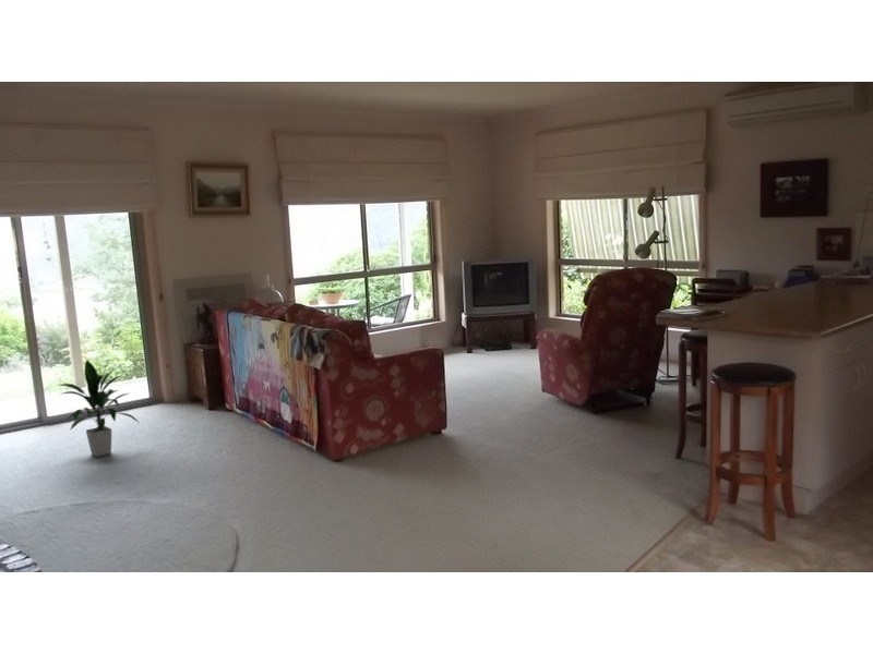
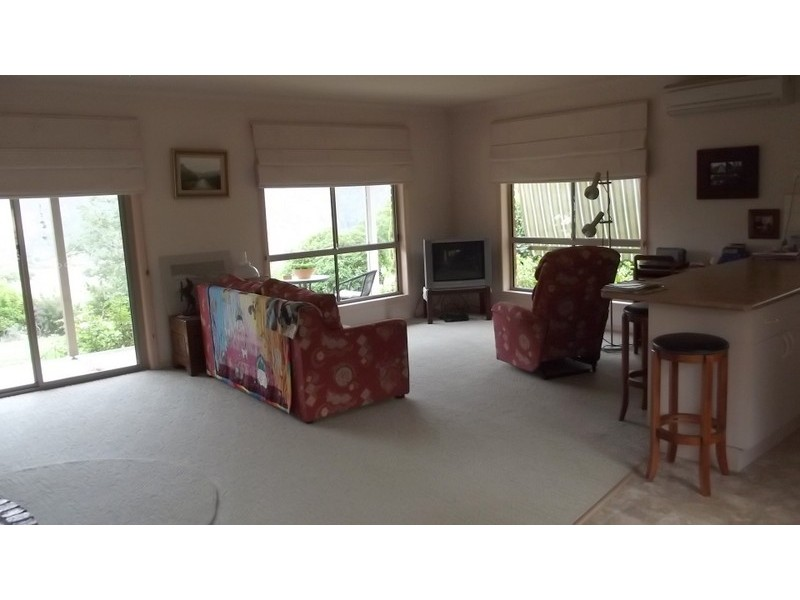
- indoor plant (99, 407)
